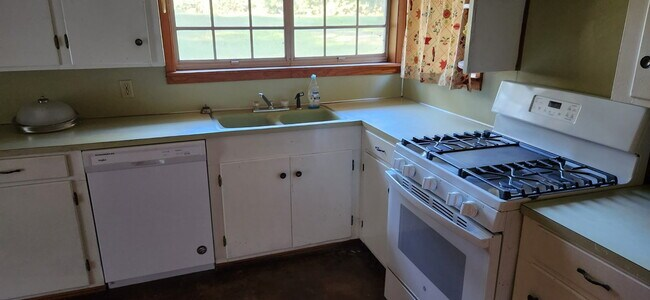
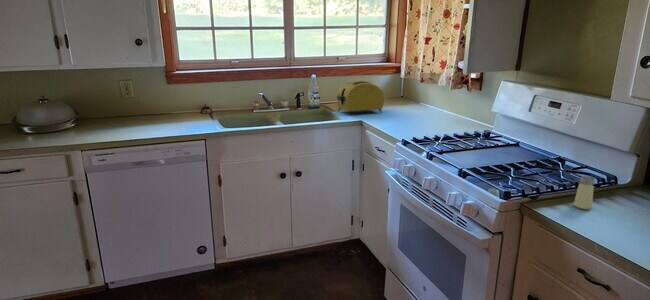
+ saltshaker (585, 192)
+ toaster (359, 96)
